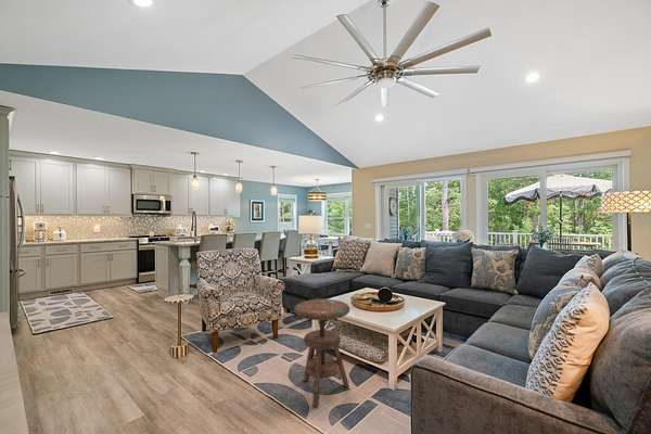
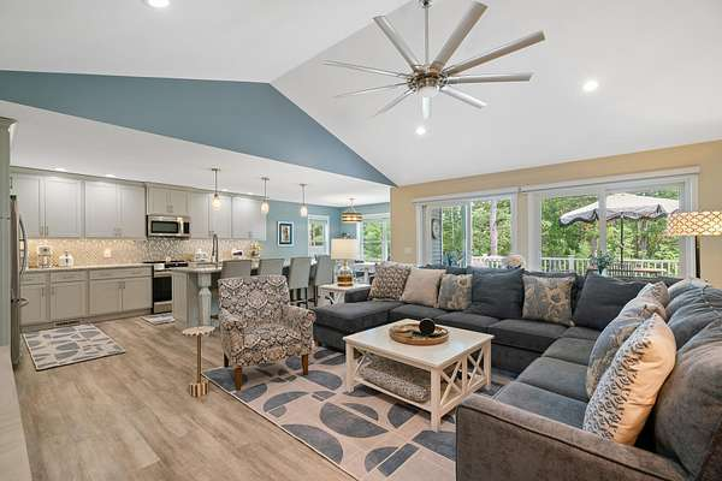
- side table (322, 347)
